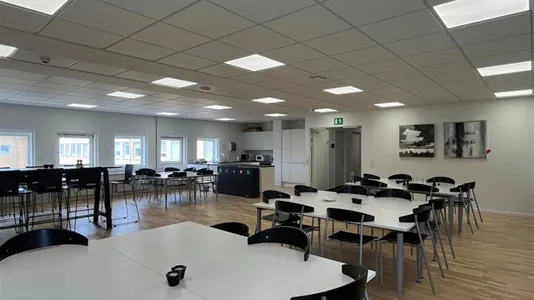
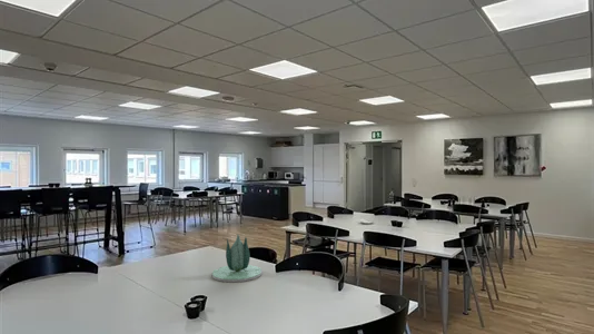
+ succulent plant (237, 254)
